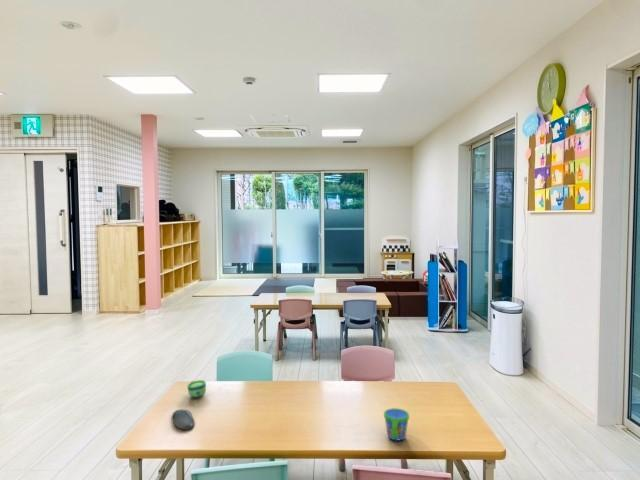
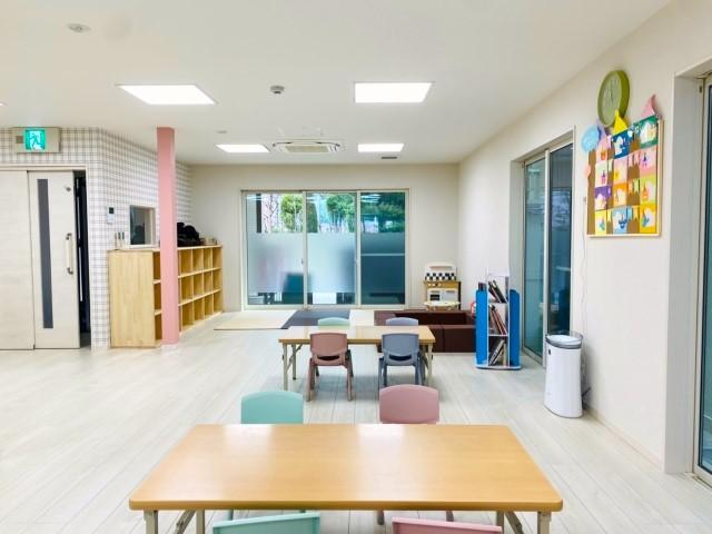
- oval tray (183, 418)
- snack cup (396, 425)
- cup (195, 388)
